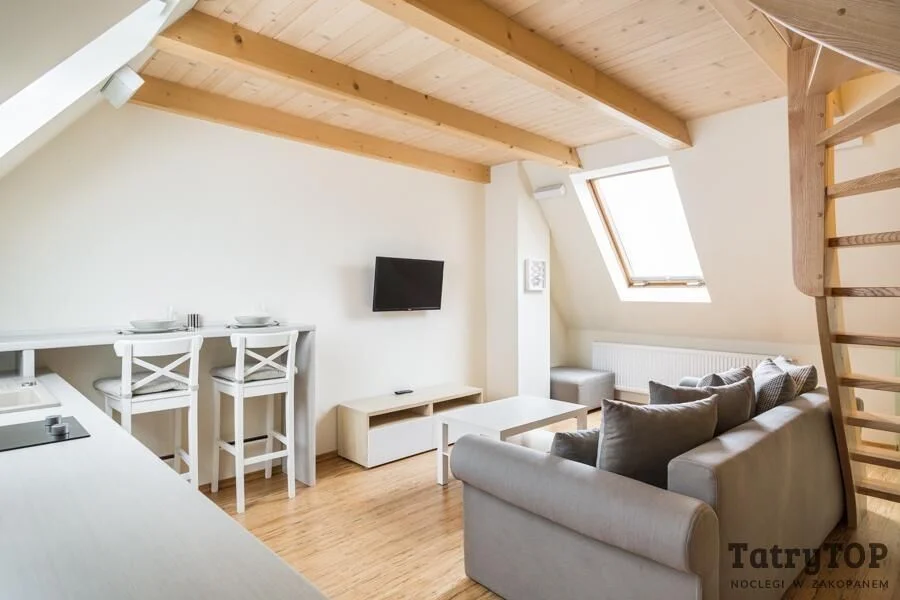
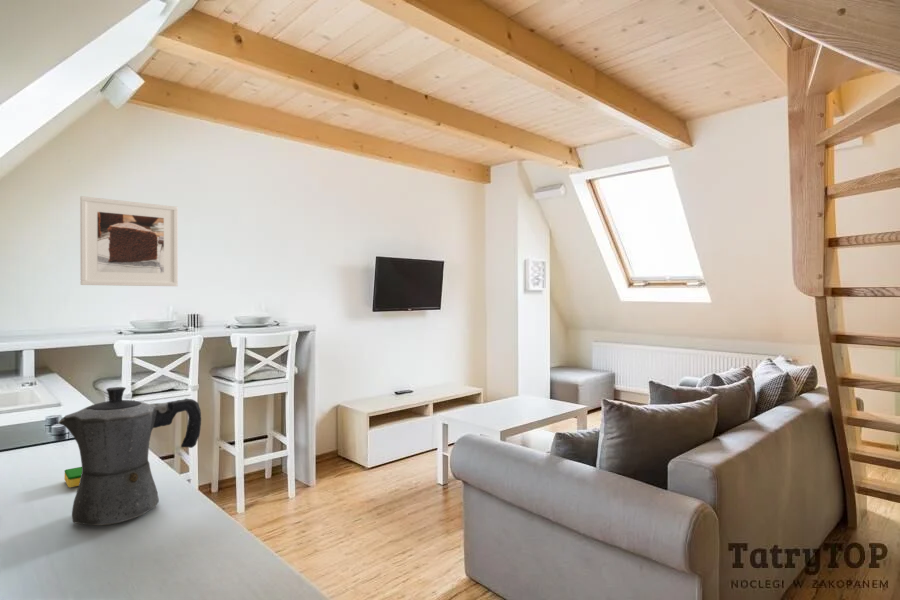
+ moka pot (135, 447)
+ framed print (131, 243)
+ dish sponge (81, 471)
